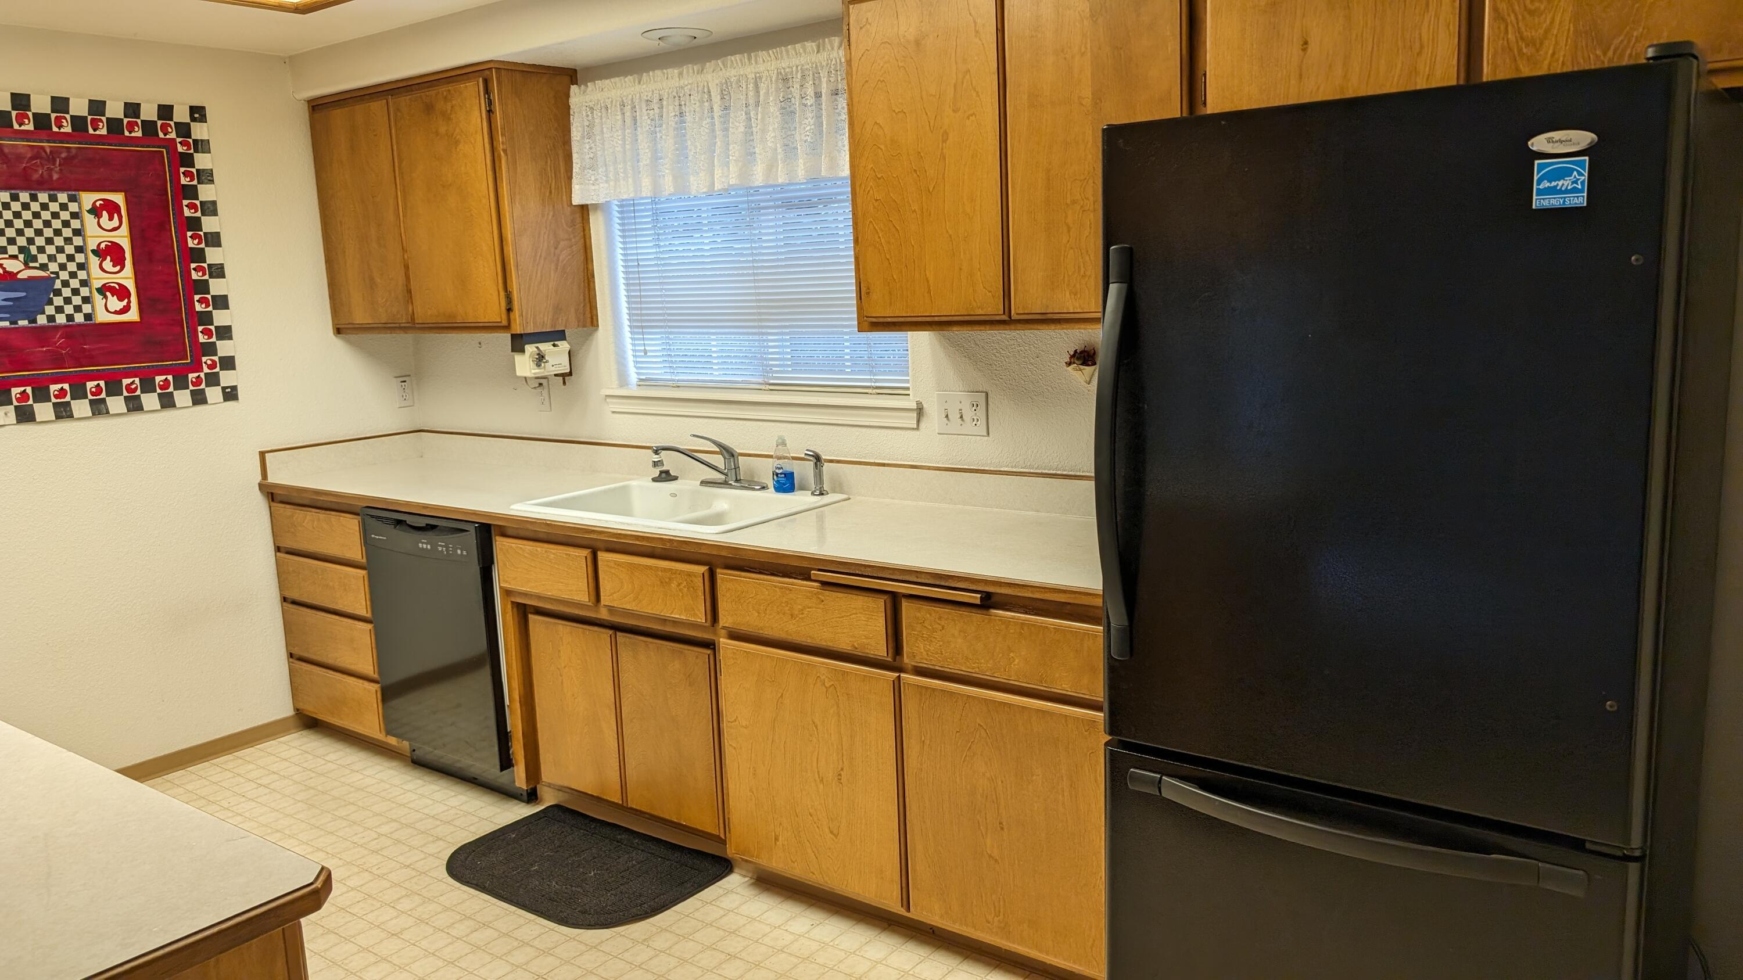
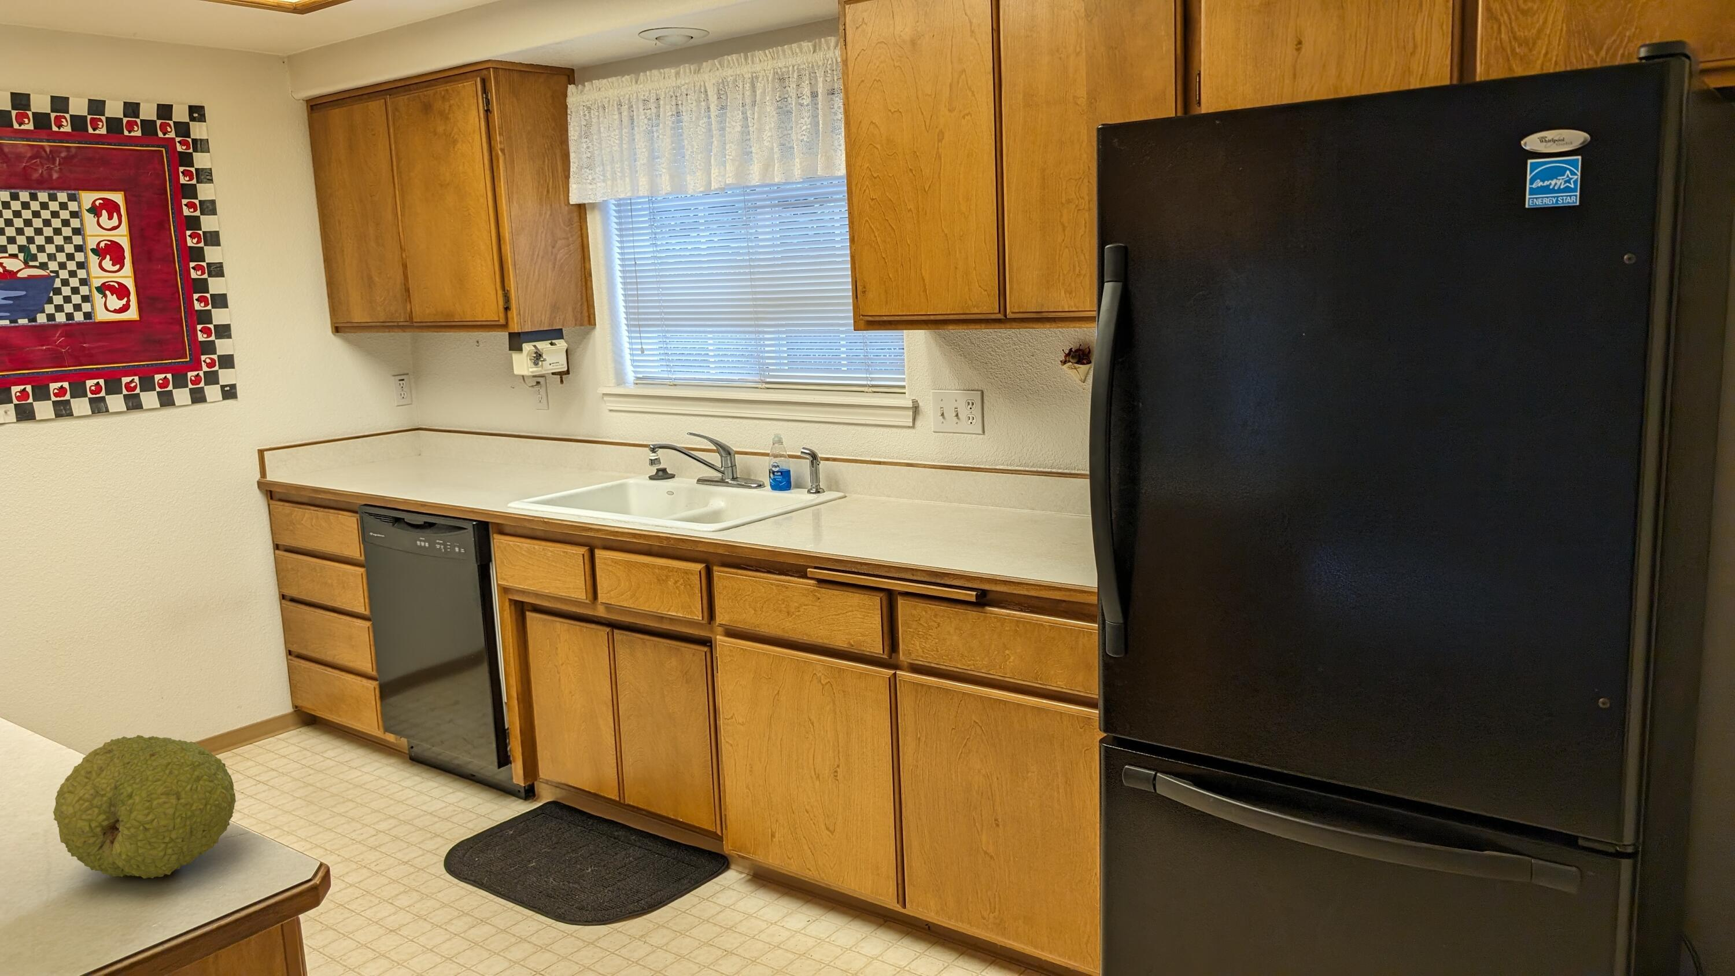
+ fruit (149, 803)
